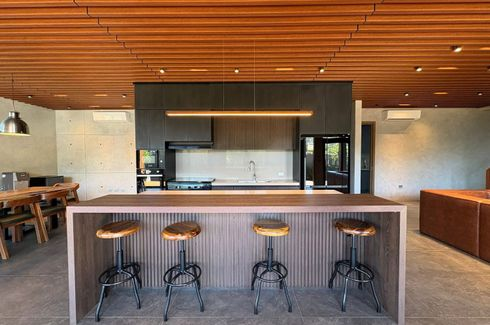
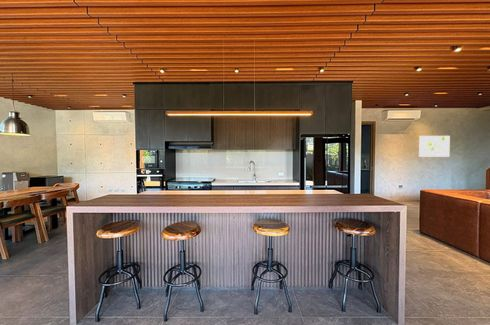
+ wall art (434, 146)
